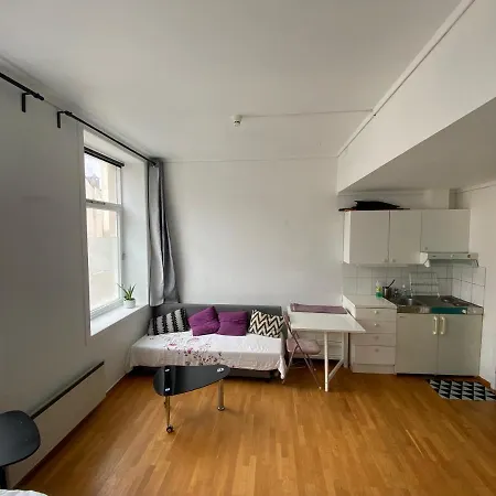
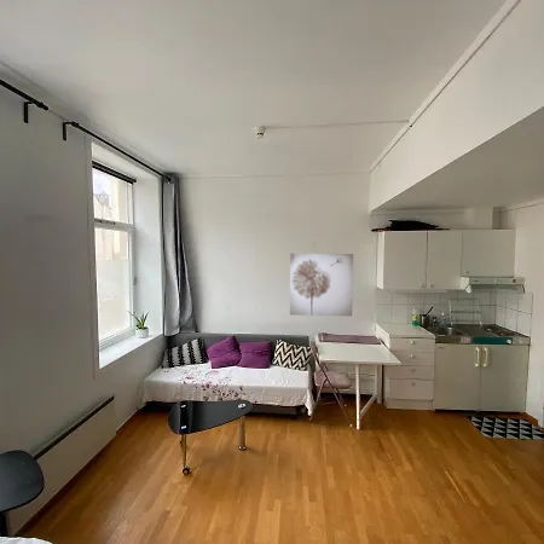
+ wall art (320, 284)
